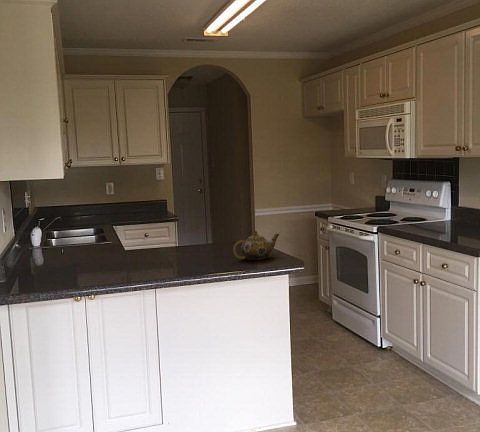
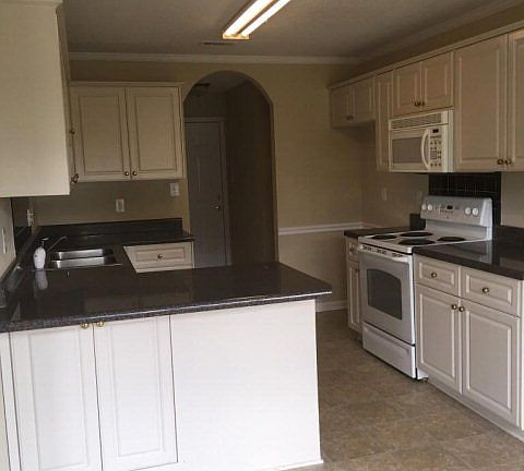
- teapot (256, 244)
